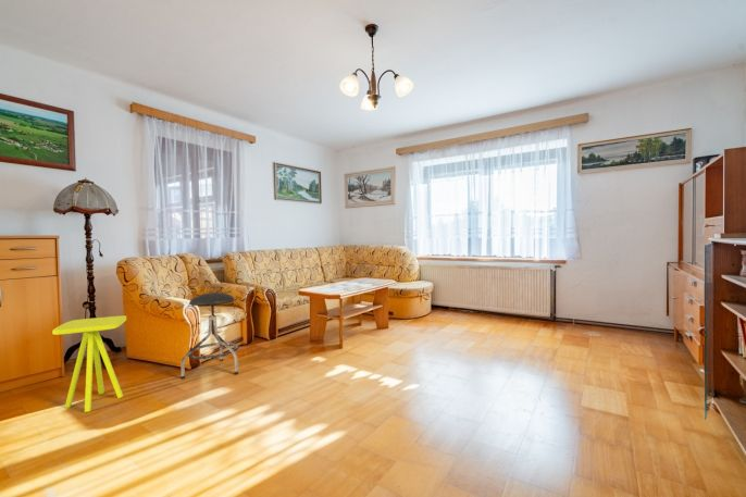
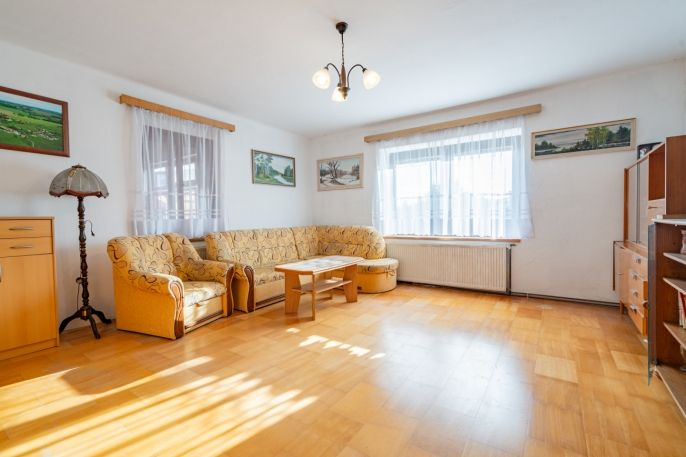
- side table (95, 362)
- stool (215, 332)
